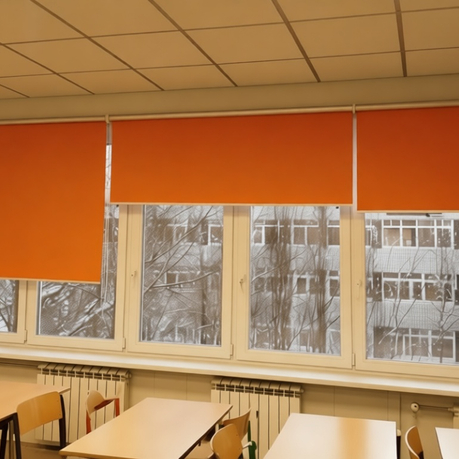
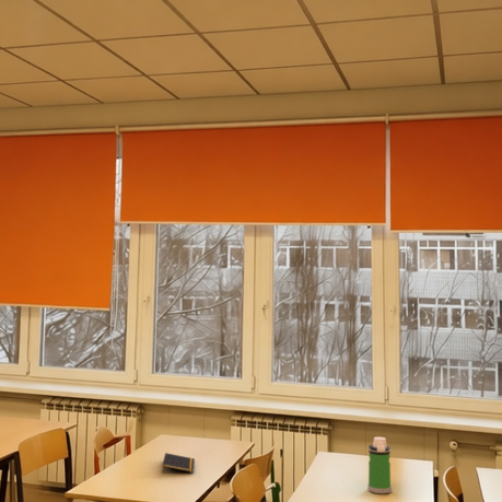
+ notepad (178, 462)
+ water bottle (380, 464)
